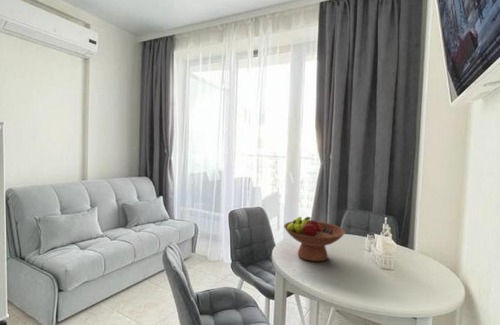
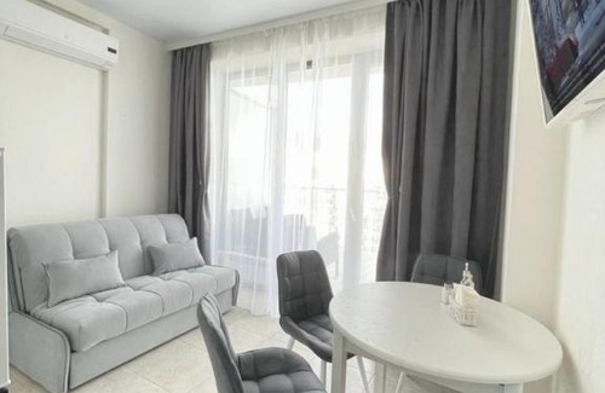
- fruit bowl (313, 236)
